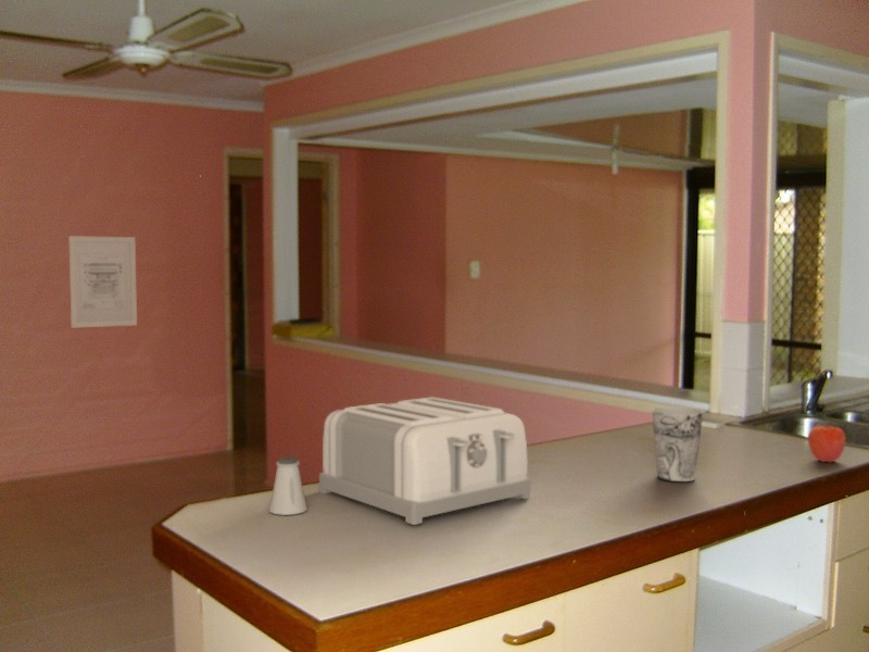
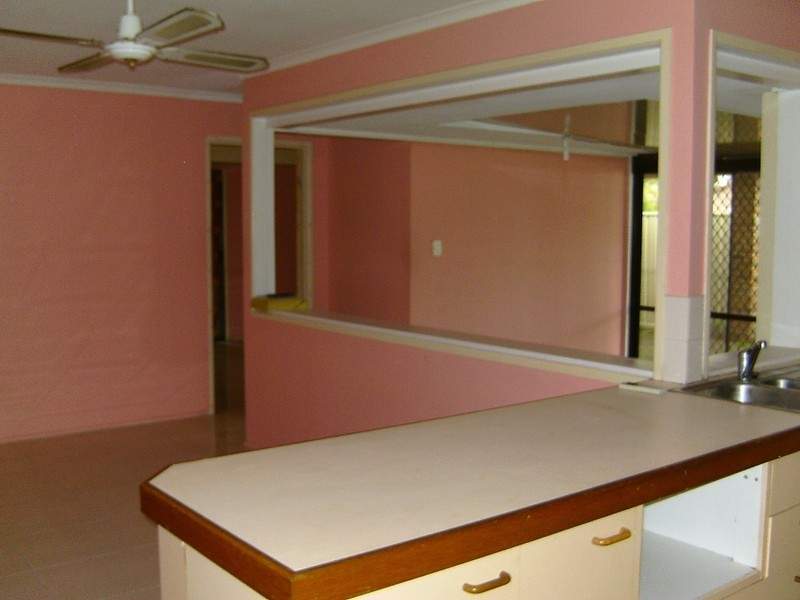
- saltshaker (288, 484)
- wall art (103, 281)
- toaster (428, 452)
- cup (677, 443)
- apple (827, 440)
